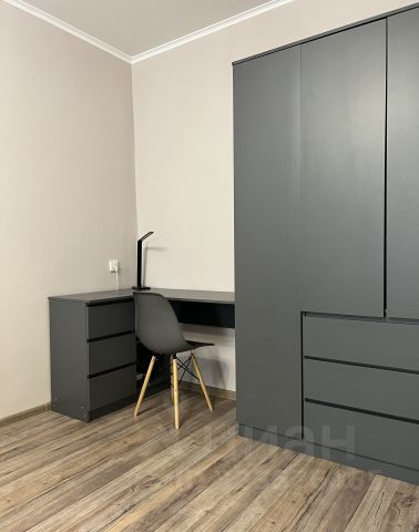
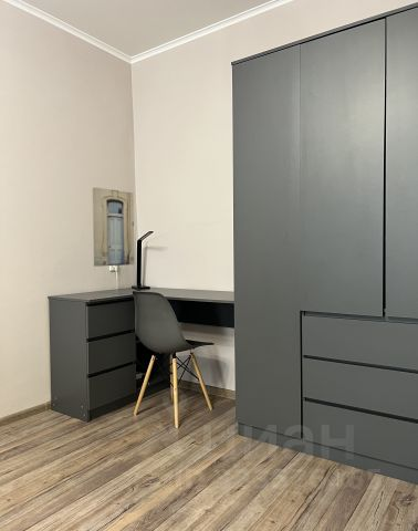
+ wall art (114, 228)
